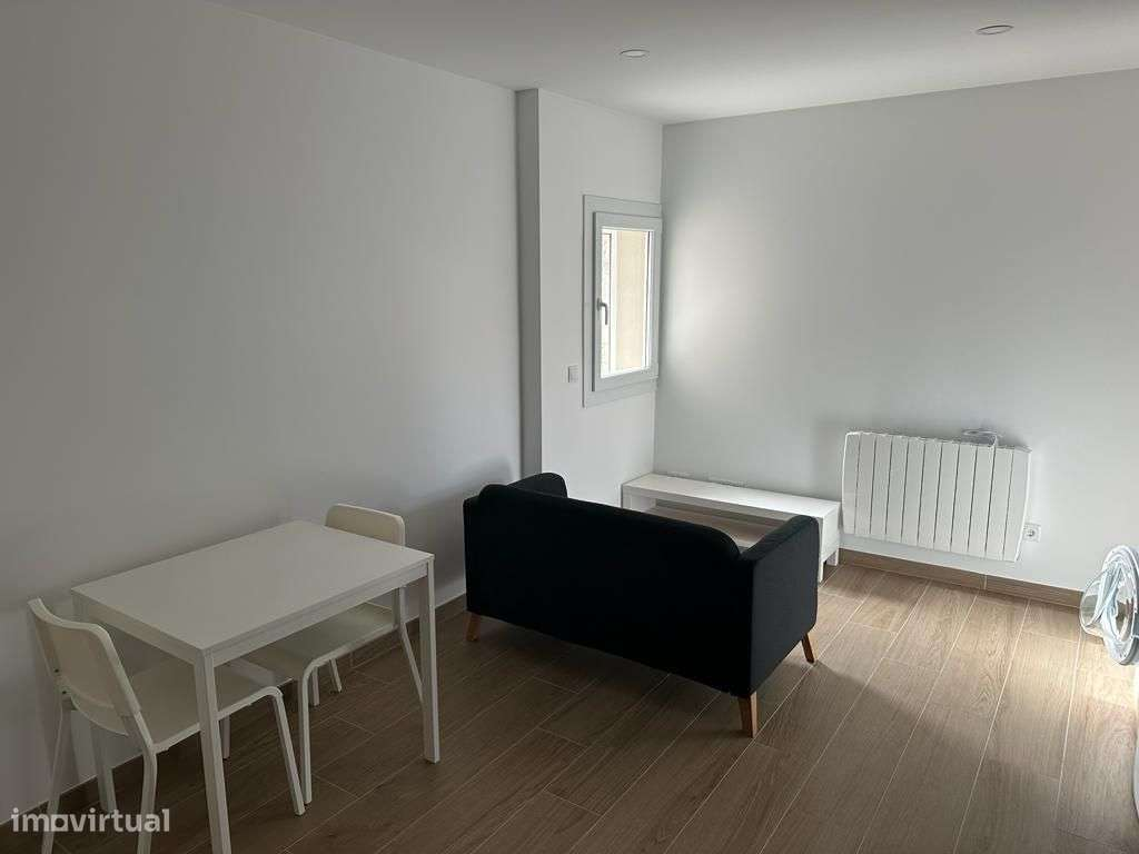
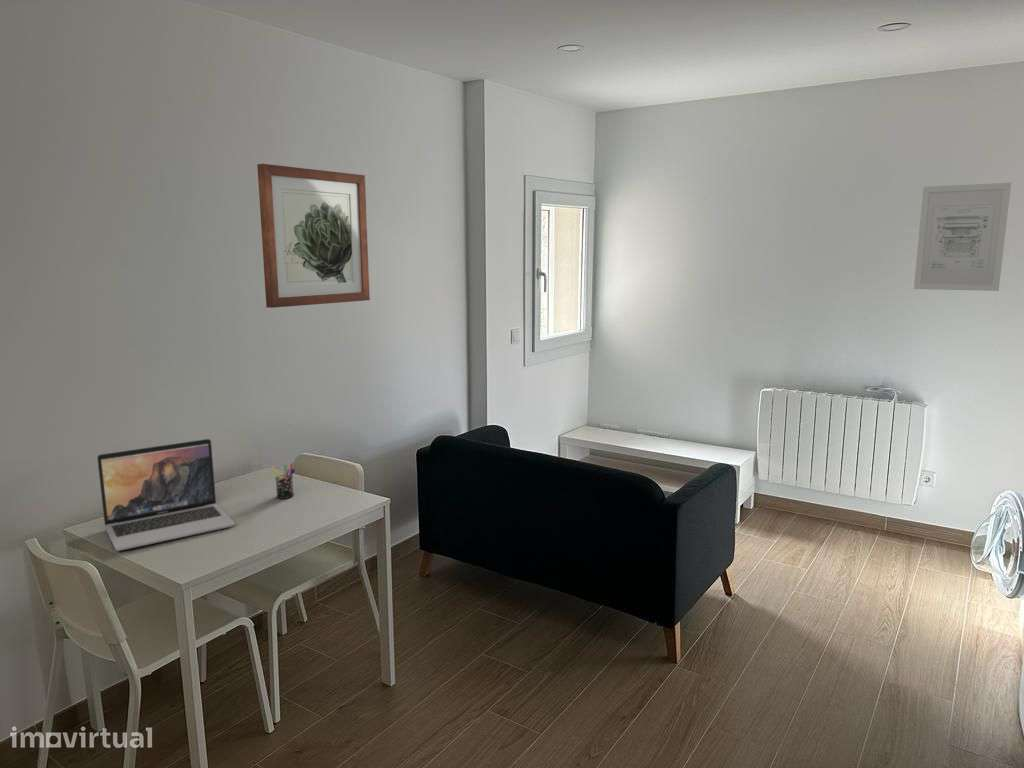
+ wall art (960, 238)
+ wall art (318, 237)
+ pen holder (285, 479)
+ laptop (167, 491)
